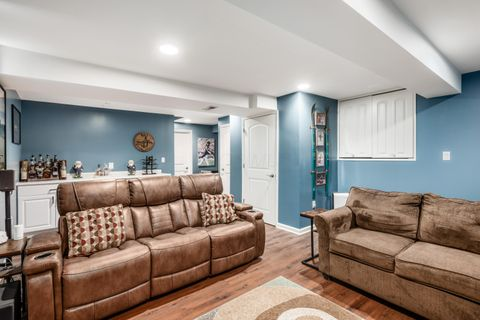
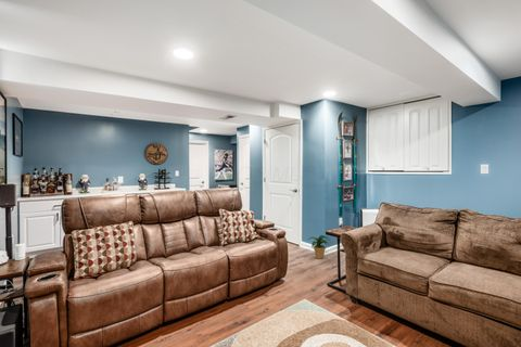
+ potted plant (319, 246)
